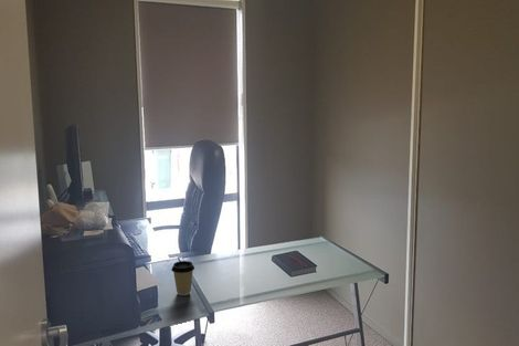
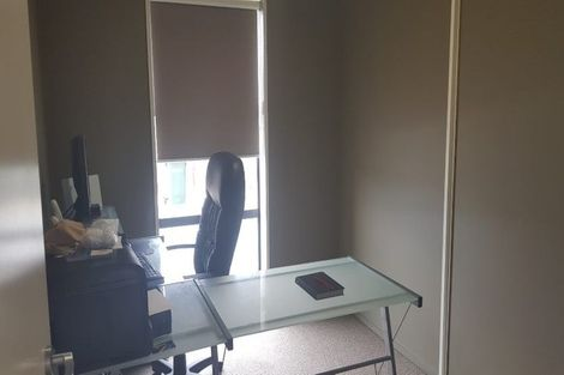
- coffee cup (183, 279)
